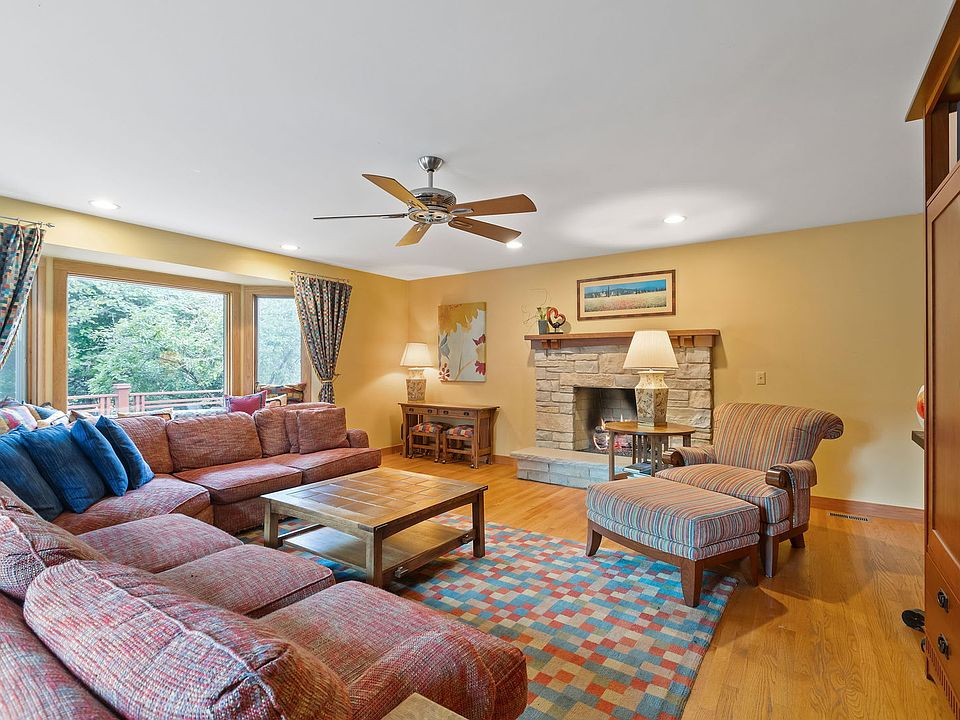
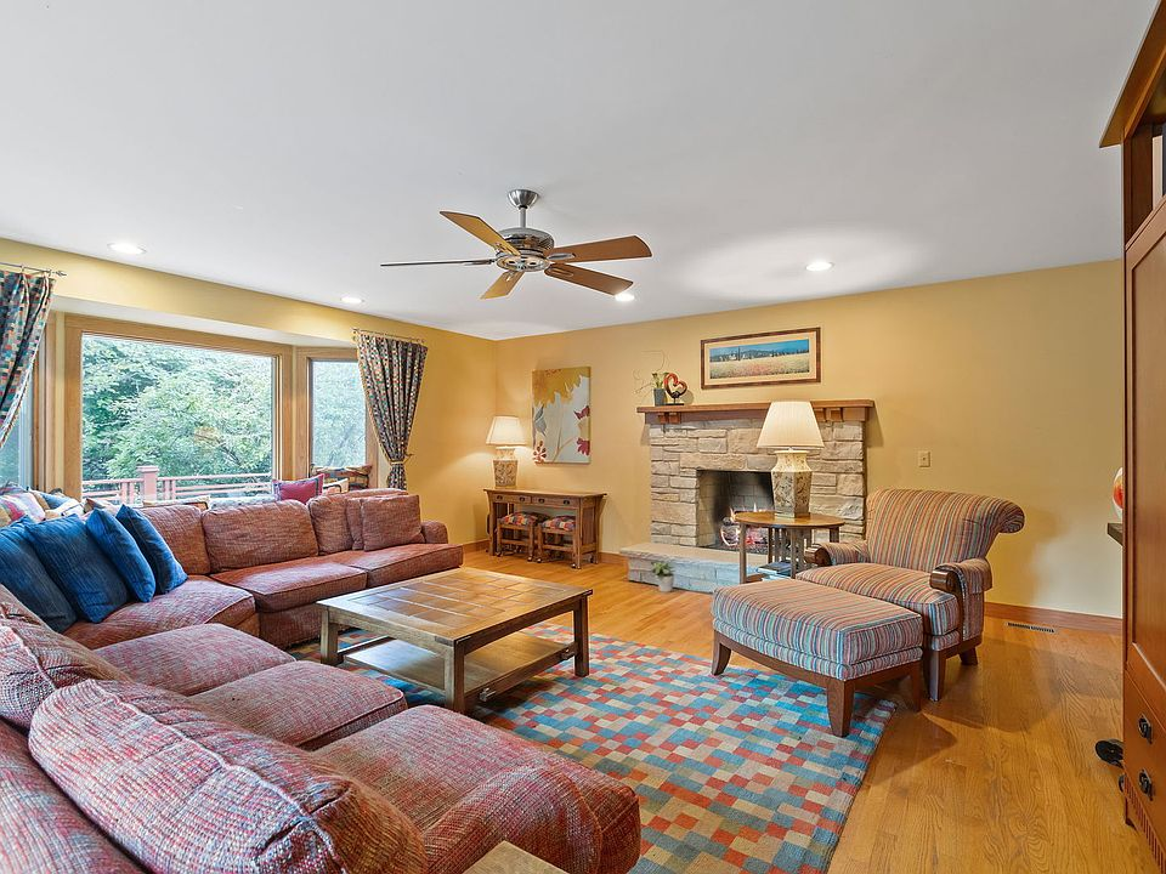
+ potted plant (661, 574)
